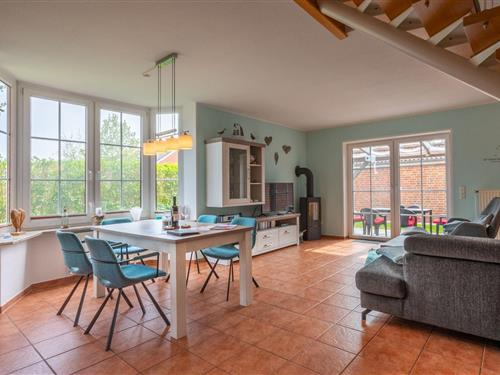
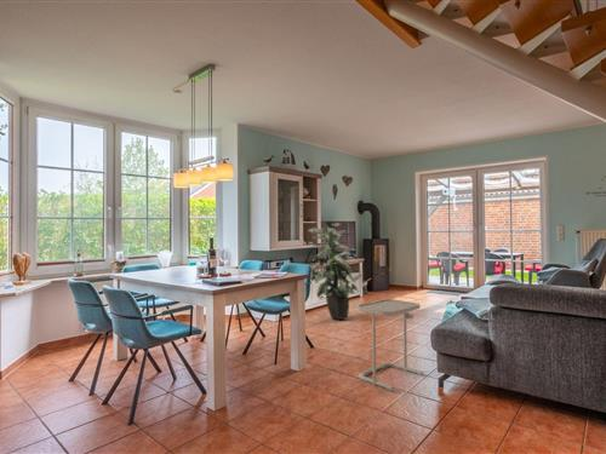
+ indoor plant (333, 270)
+ side table (404, 339)
